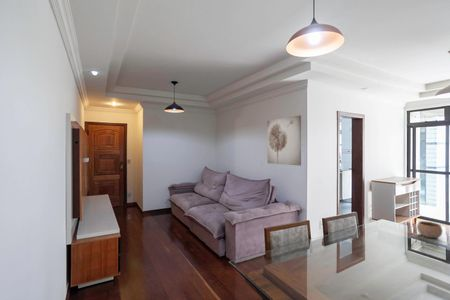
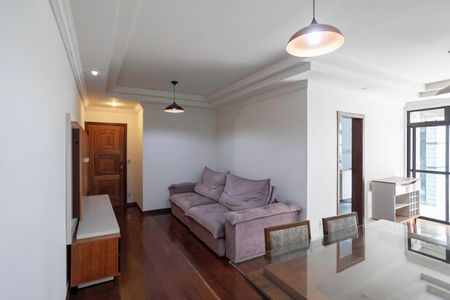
- bowl (429, 229)
- wall art (282, 141)
